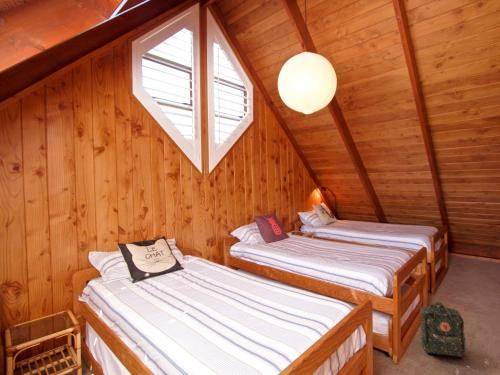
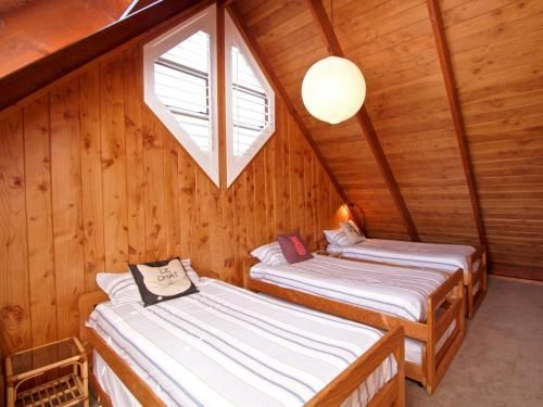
- backpack (451, 331)
